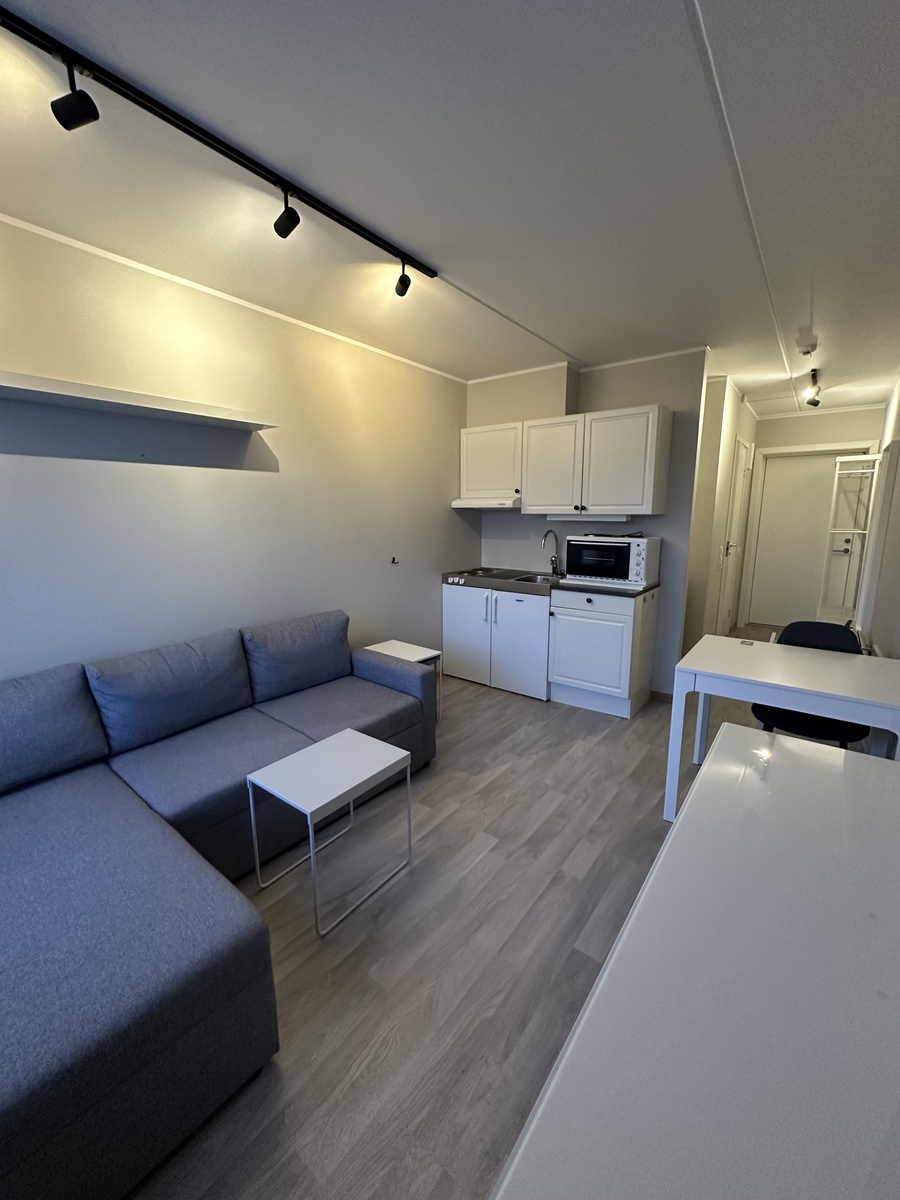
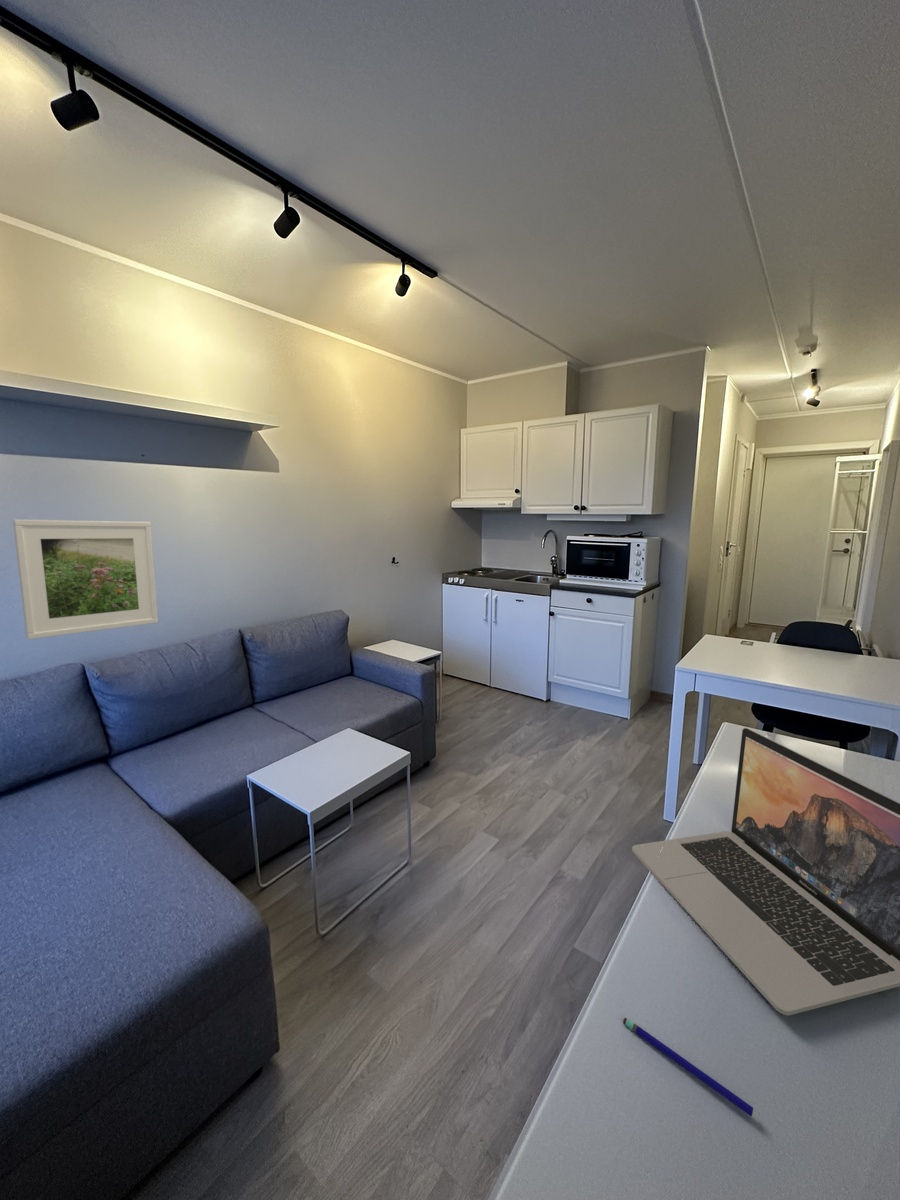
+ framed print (92, 576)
+ pen (682, 1062)
+ laptop (759, 841)
